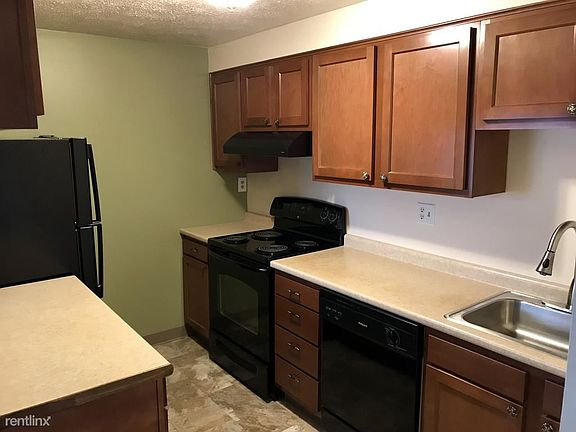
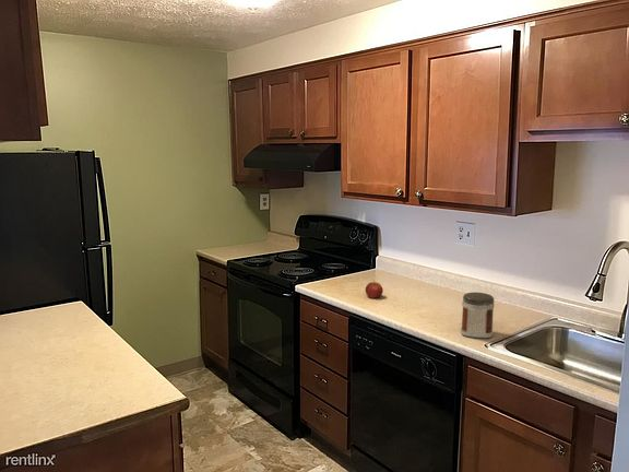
+ apple (373, 287)
+ jar (477, 314)
